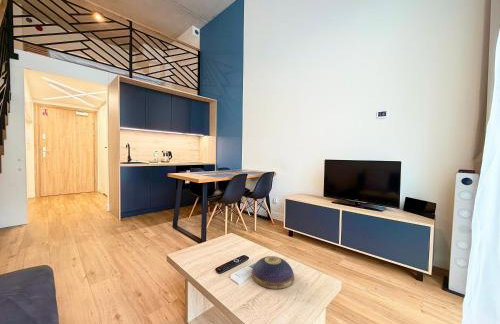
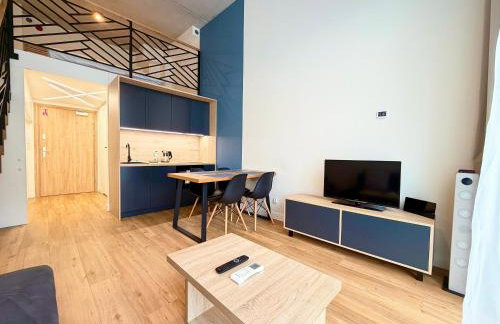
- decorative bowl (272, 267)
